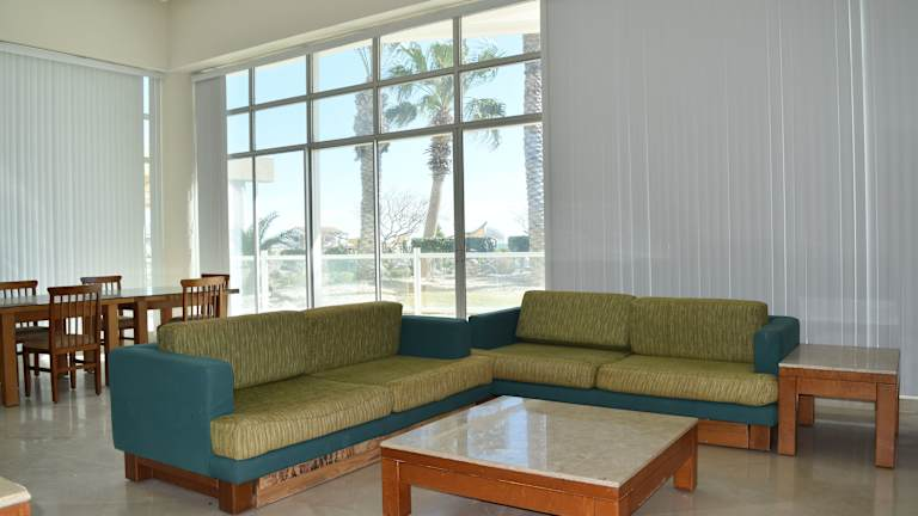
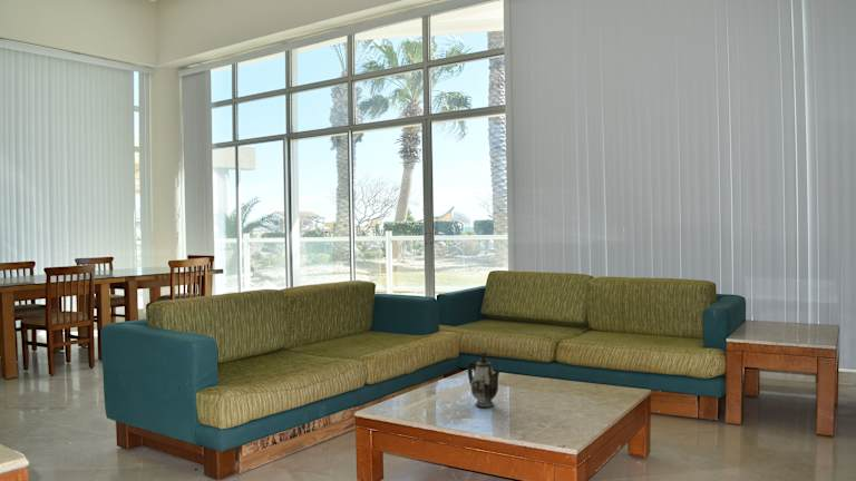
+ teapot (485, 377)
